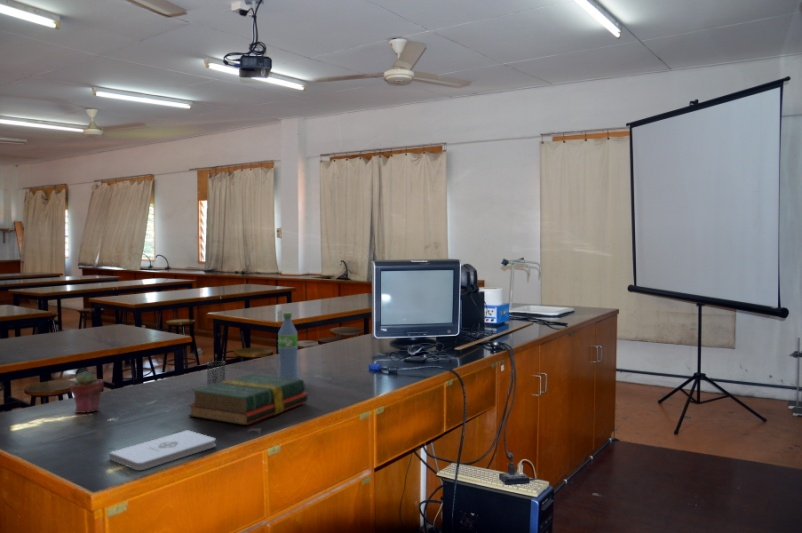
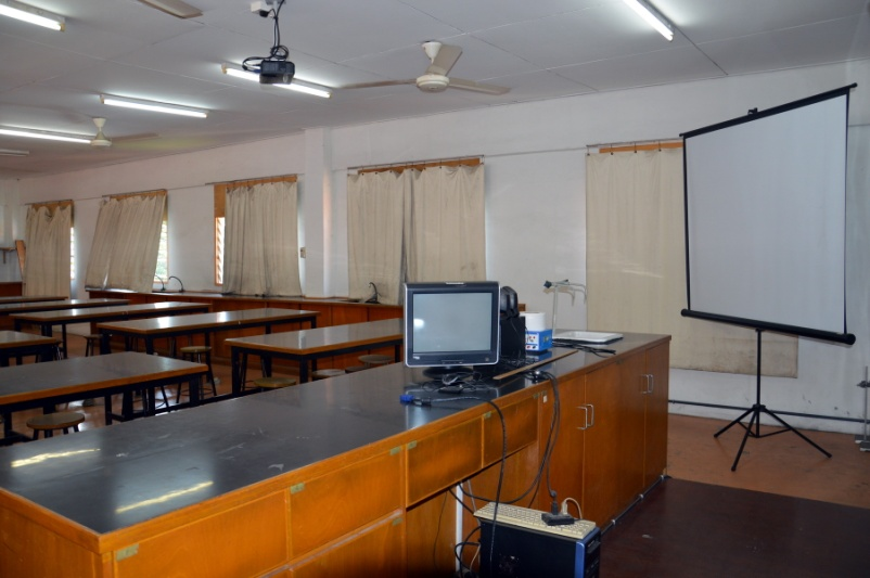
- water bottle (288, 347)
- notepad (165, 448)
- potted succulent (86, 390)
- pencil holder (216, 369)
- hardback book (250, 396)
